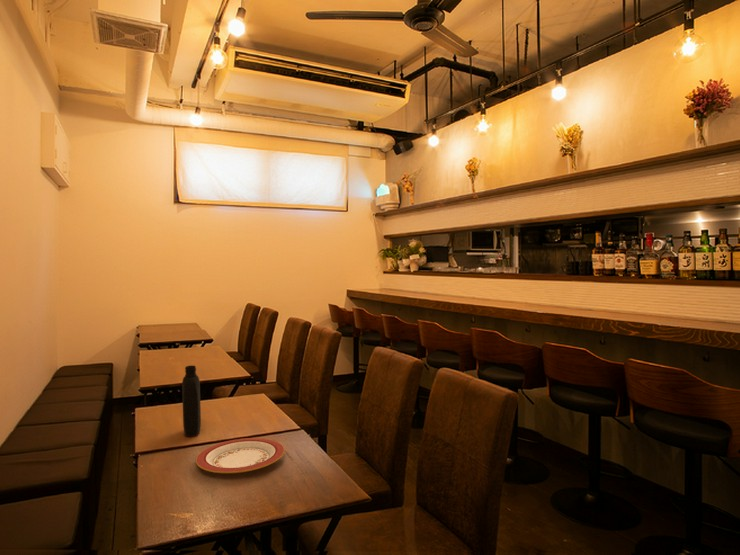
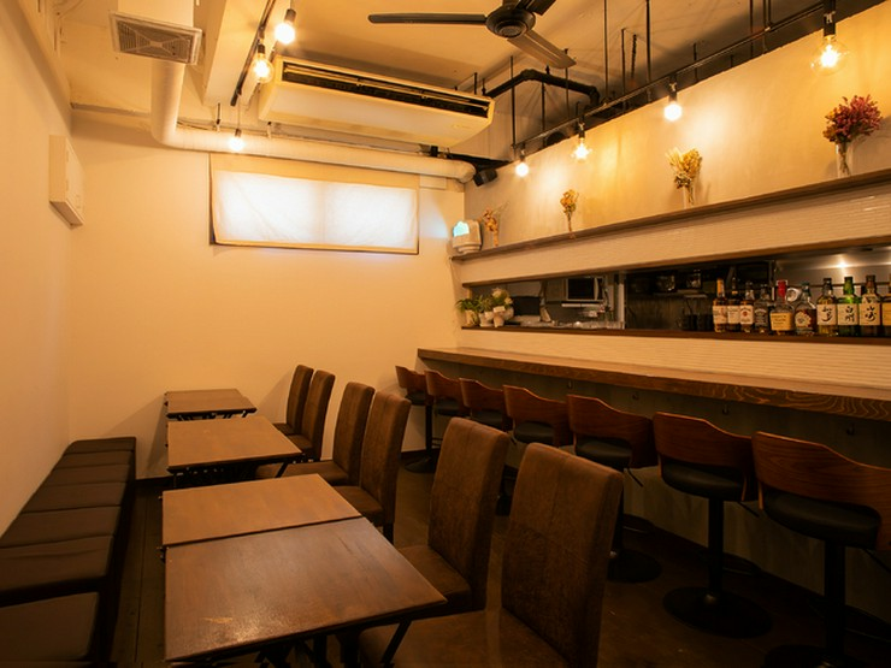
- bottle (191, 399)
- plate (241, 457)
